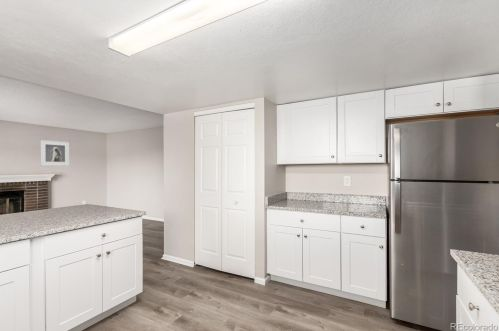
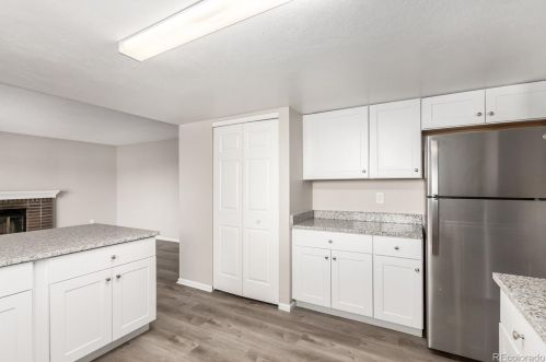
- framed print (55, 153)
